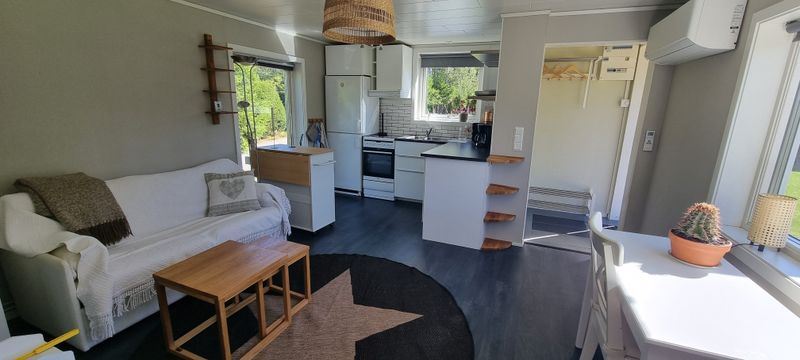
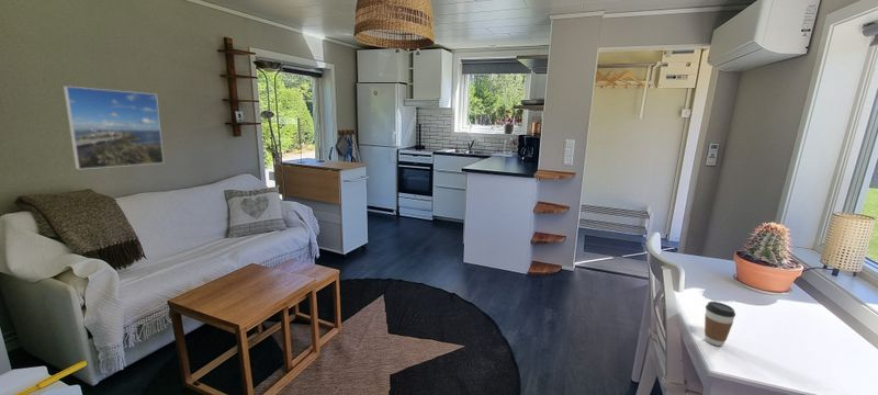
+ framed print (119, 128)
+ coffee cup (717, 324)
